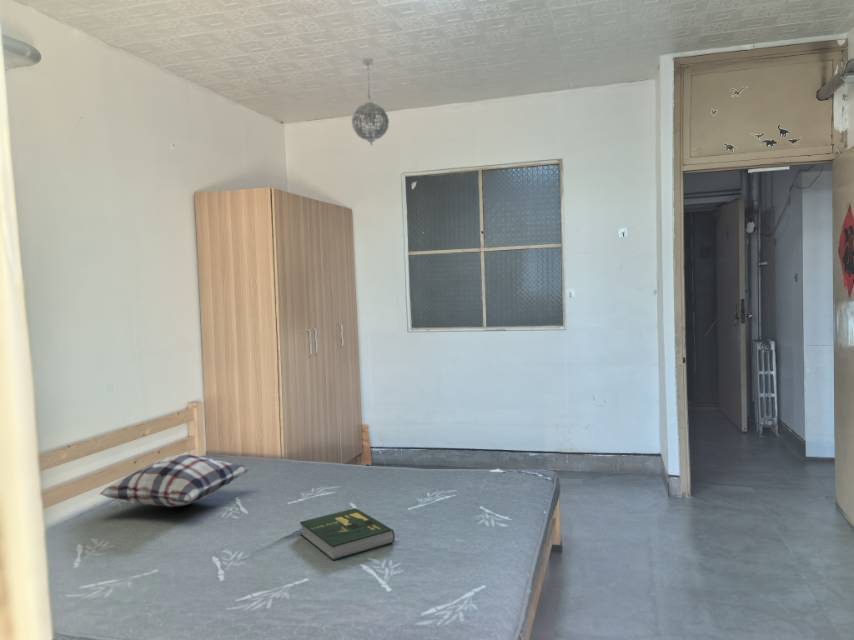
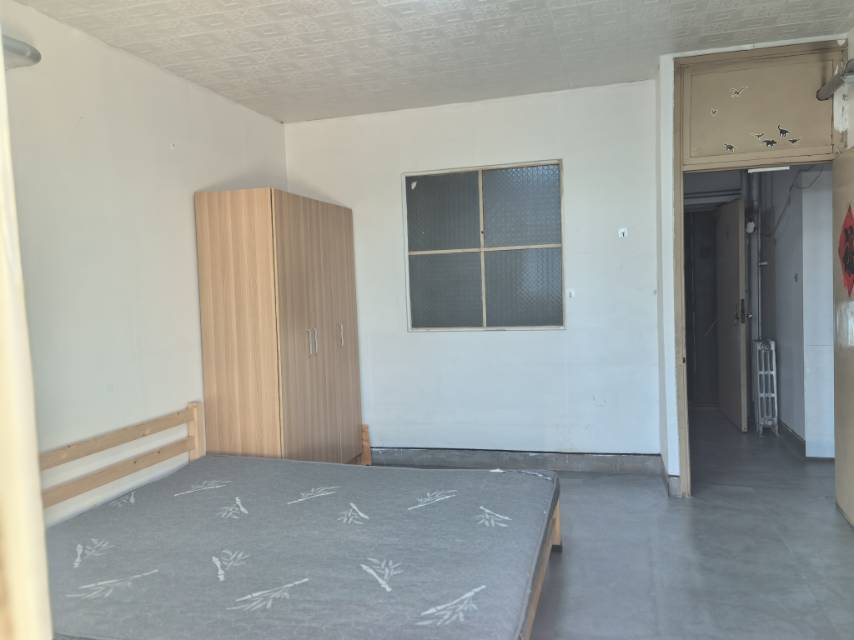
- pendant light (369, 103)
- cushion (178, 480)
- book (346, 531)
